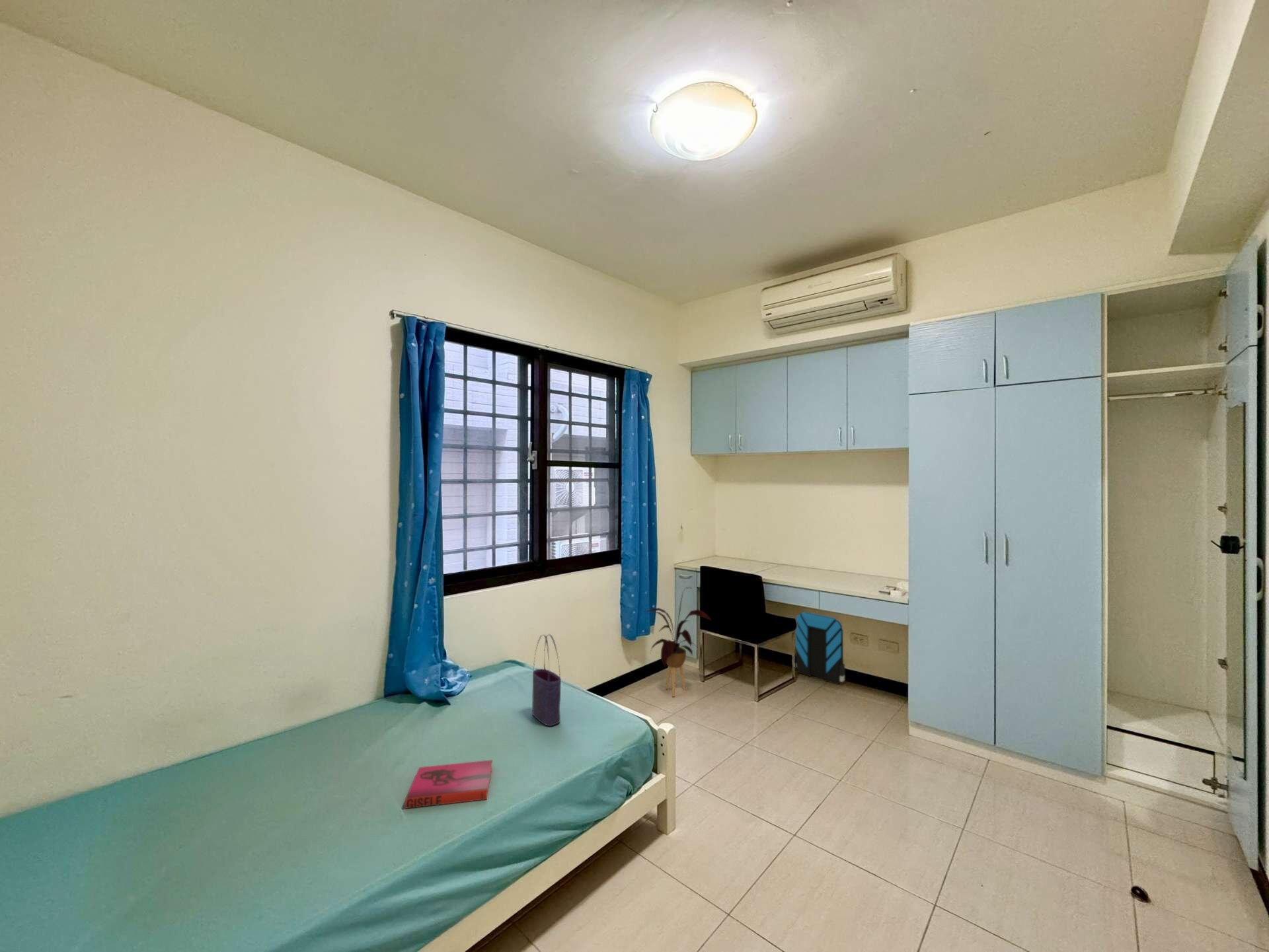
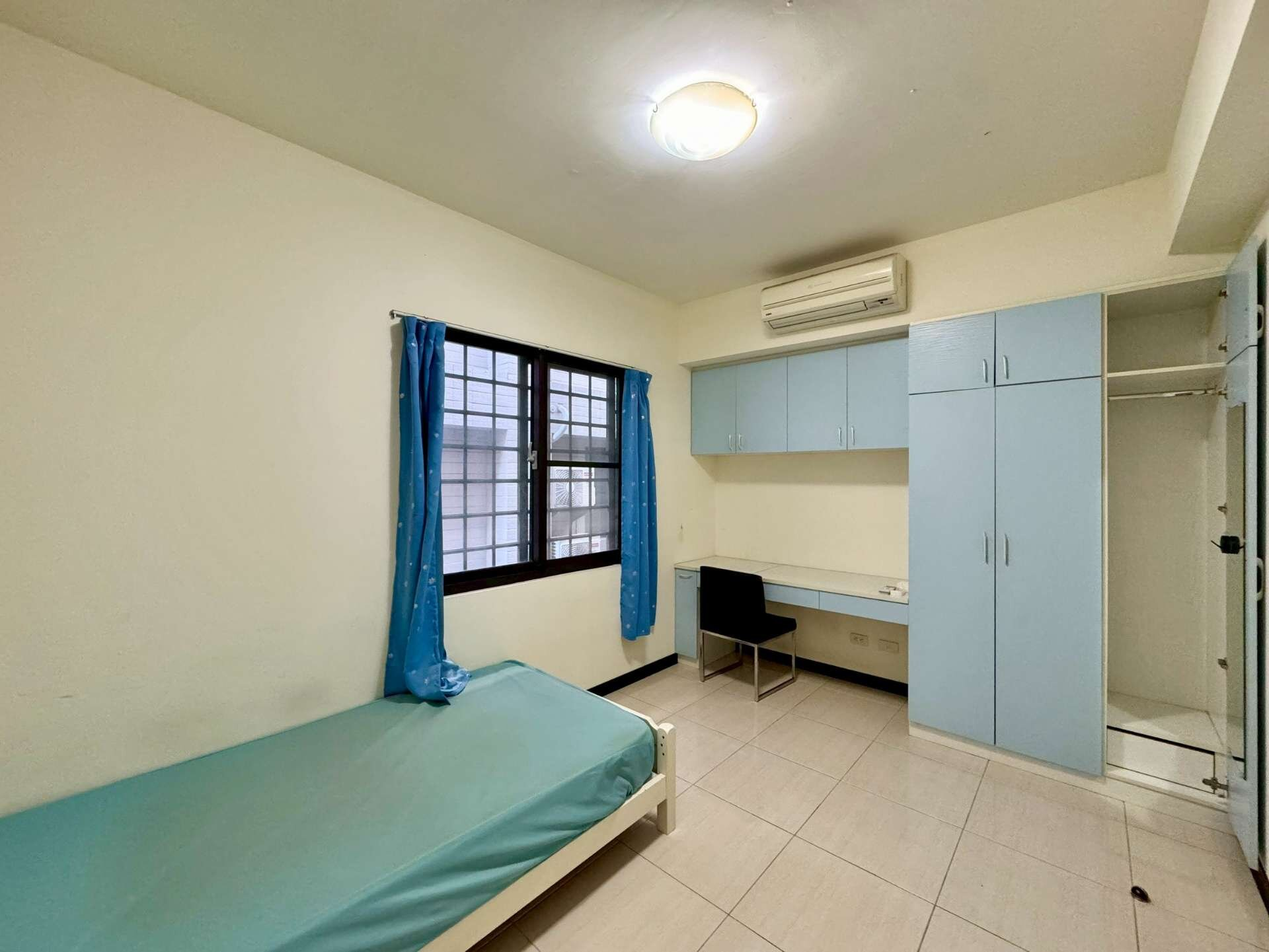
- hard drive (818, 646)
- tote bag (546, 677)
- house plant (674, 641)
- hardback book (451, 783)
